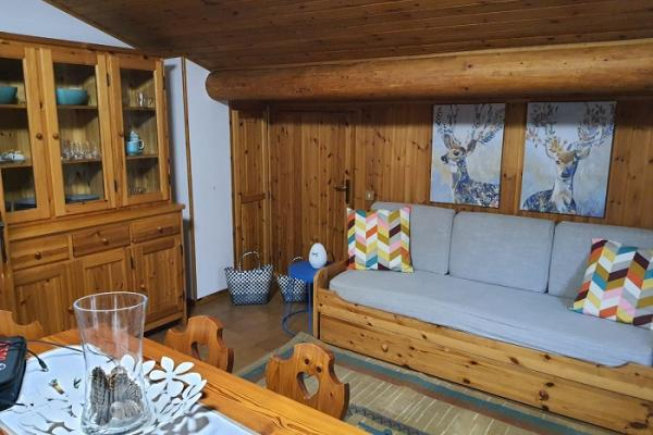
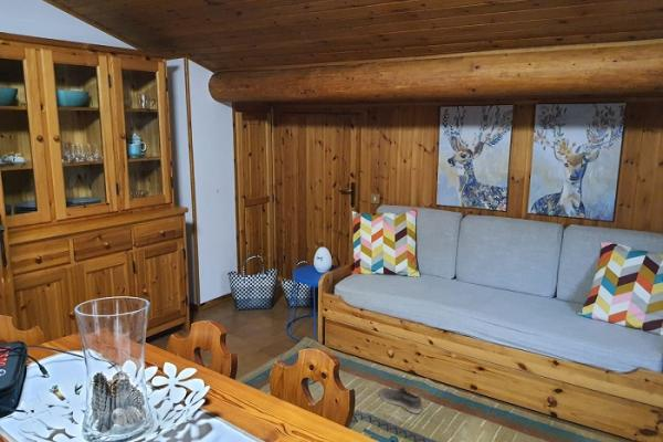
+ shoe (400, 394)
